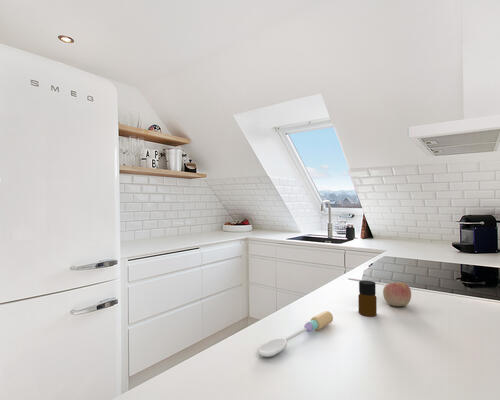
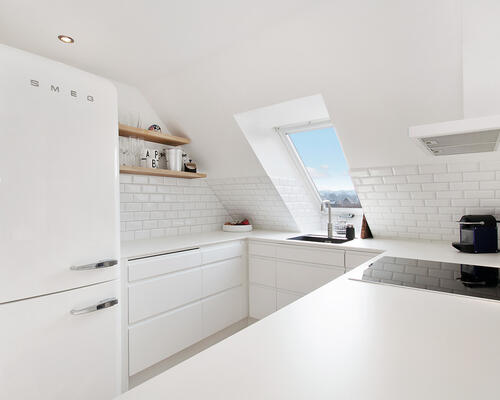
- spoon (299, 331)
- apple (396, 293)
- bottle (367, 297)
